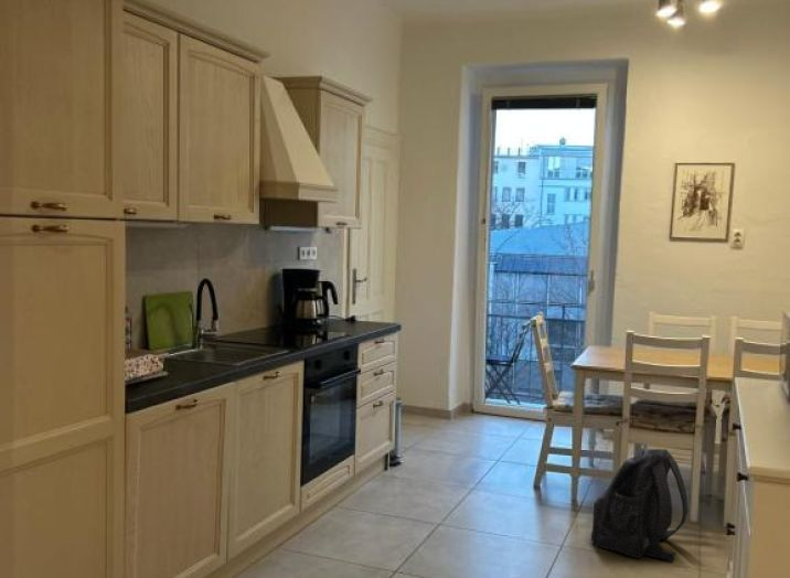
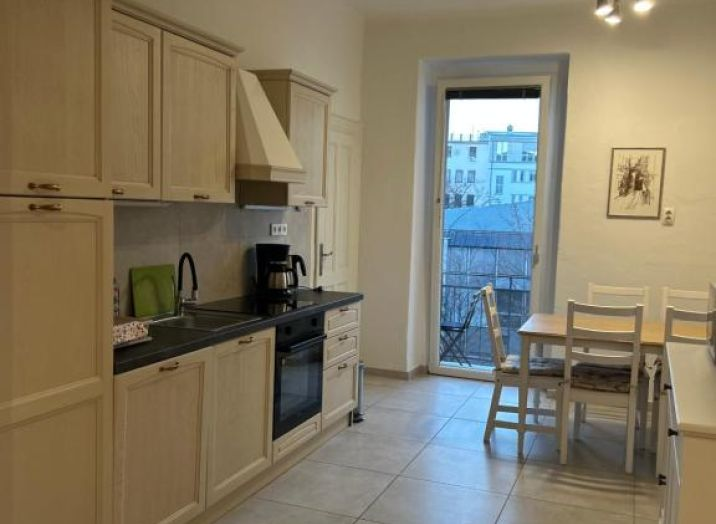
- backpack (639, 494)
